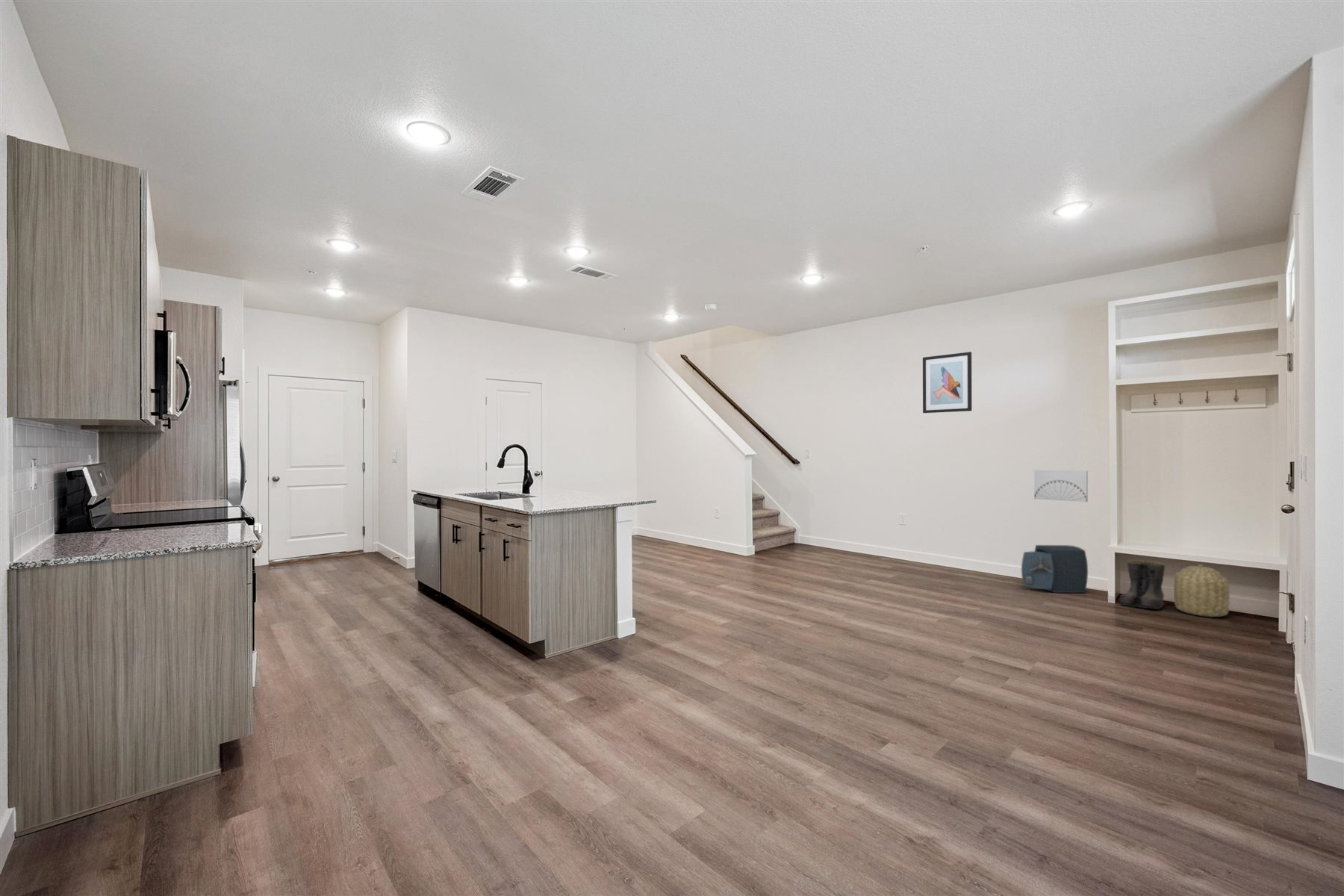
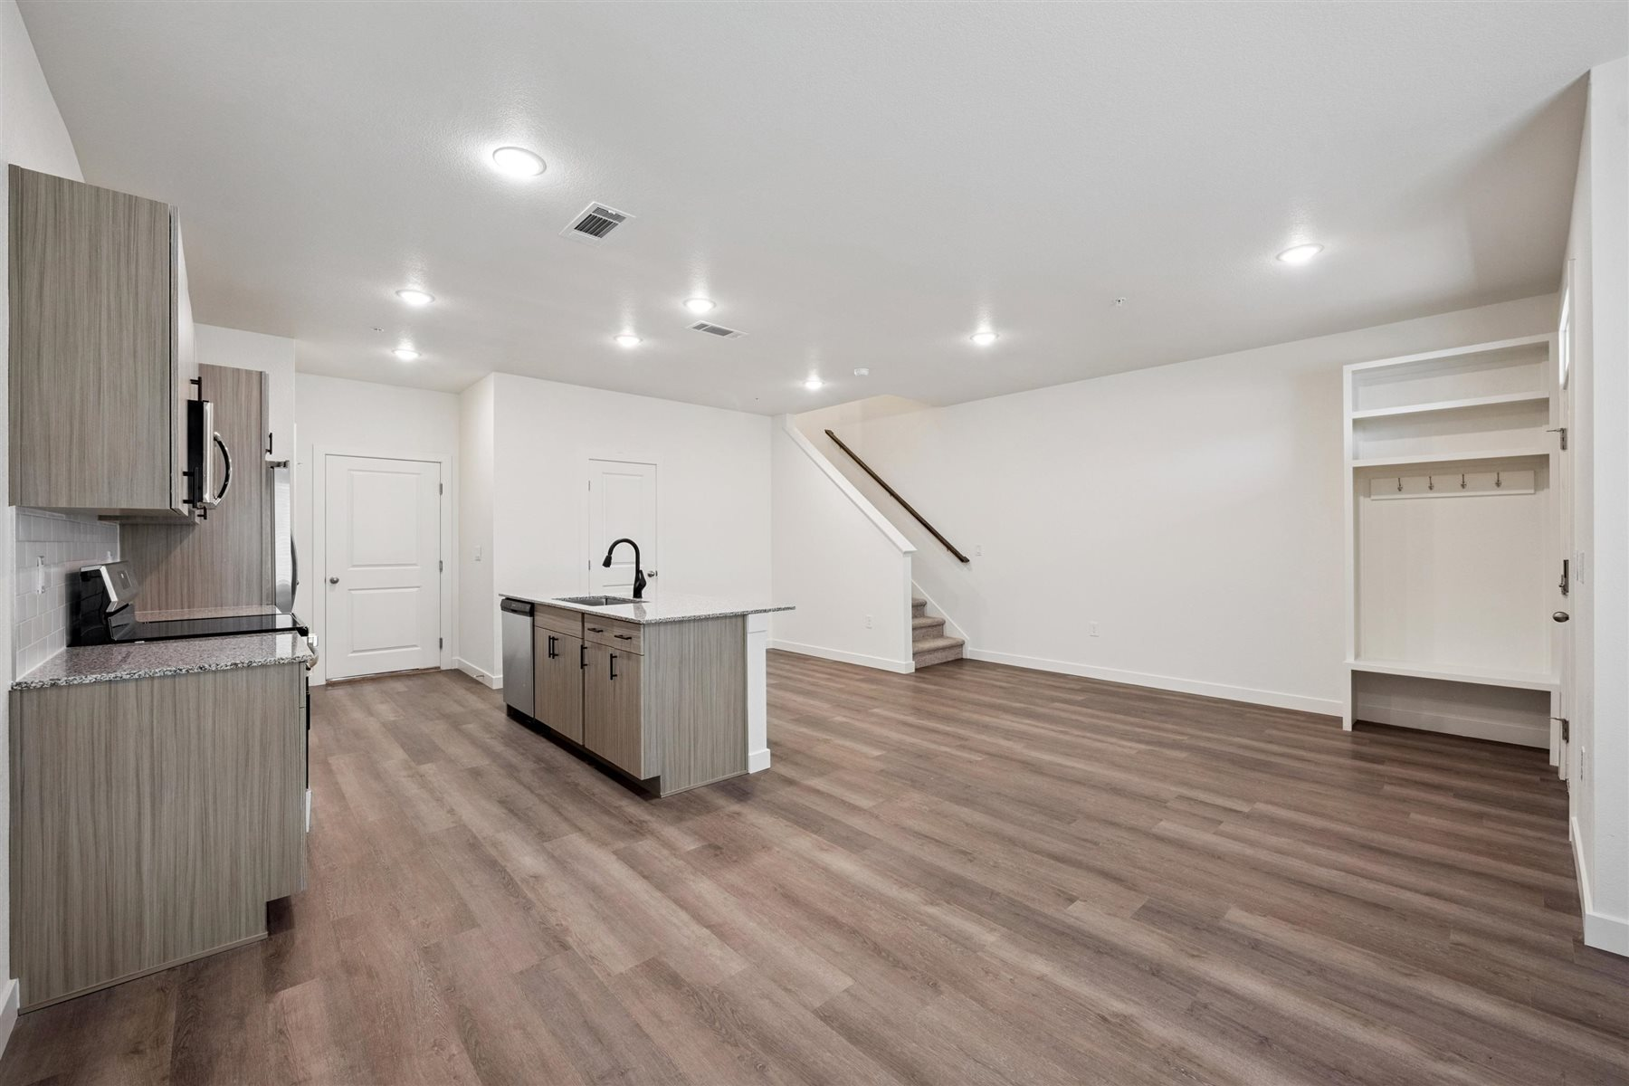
- speaker (1057, 568)
- boots (1142, 583)
- basket (1201, 588)
- wall art (1060, 485)
- wall art (946, 383)
